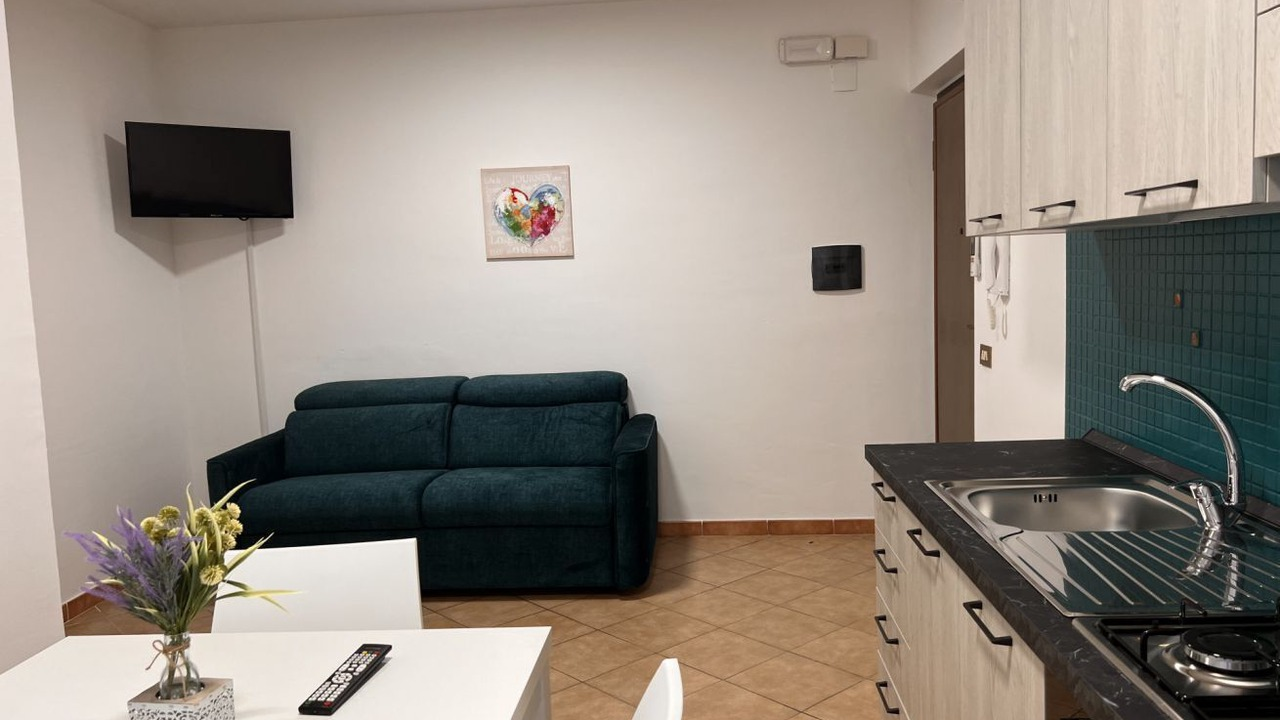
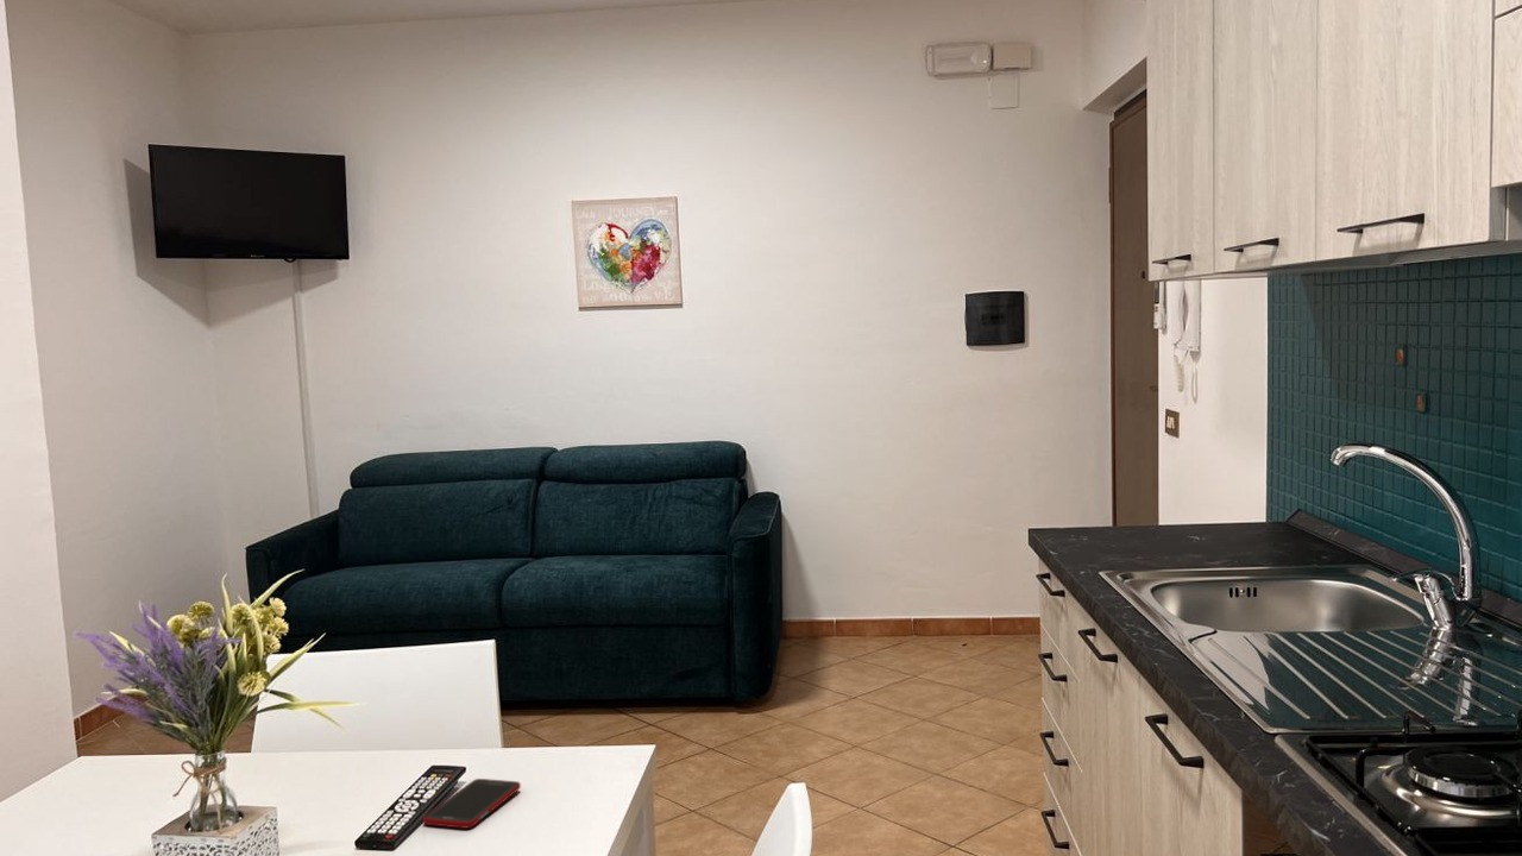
+ cell phone (473, 802)
